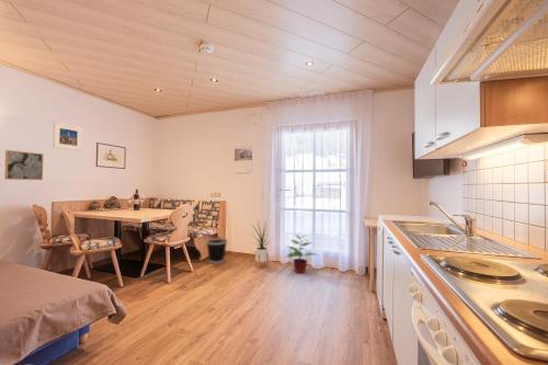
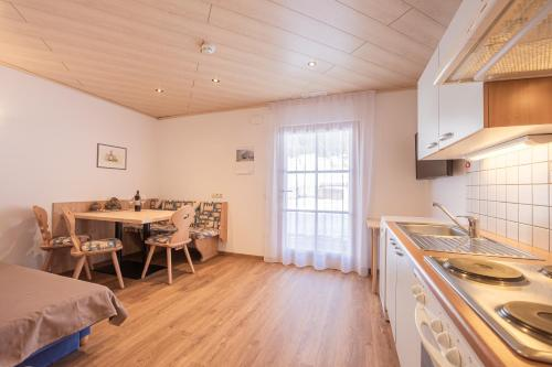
- wastebasket (216, 250)
- wall art (24, 166)
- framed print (68, 137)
- house plant (262, 242)
- potted plant (300, 252)
